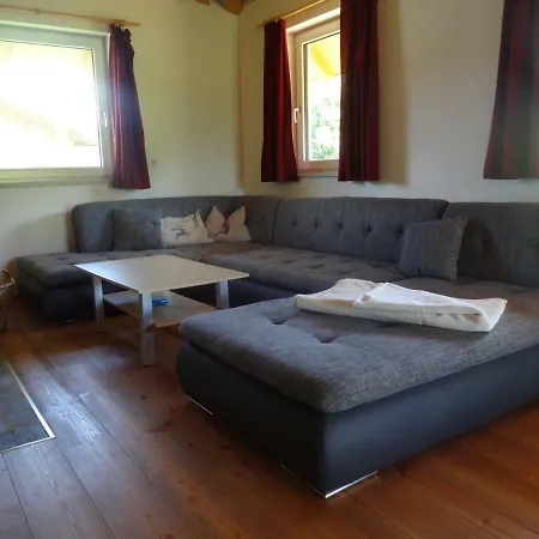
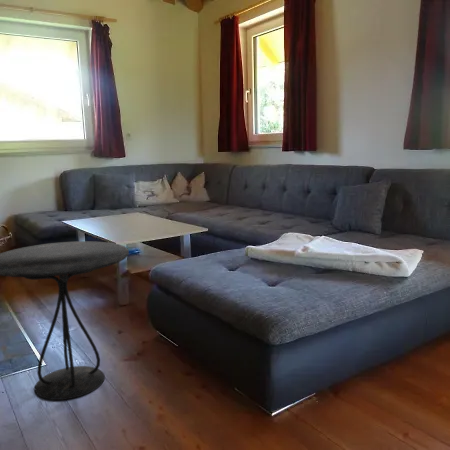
+ side table (65, 320)
